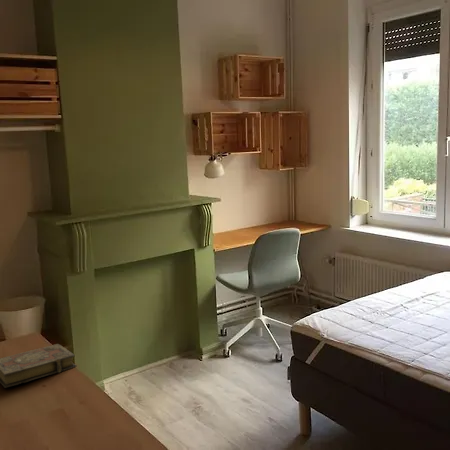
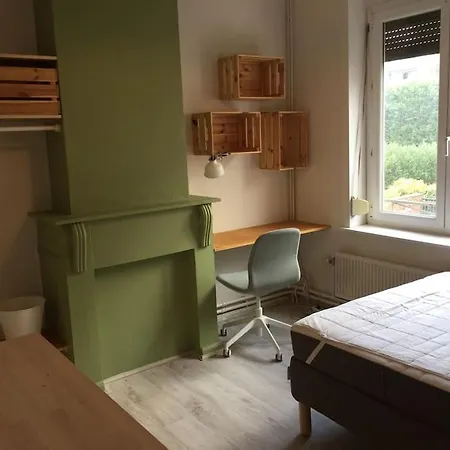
- book (33, 363)
